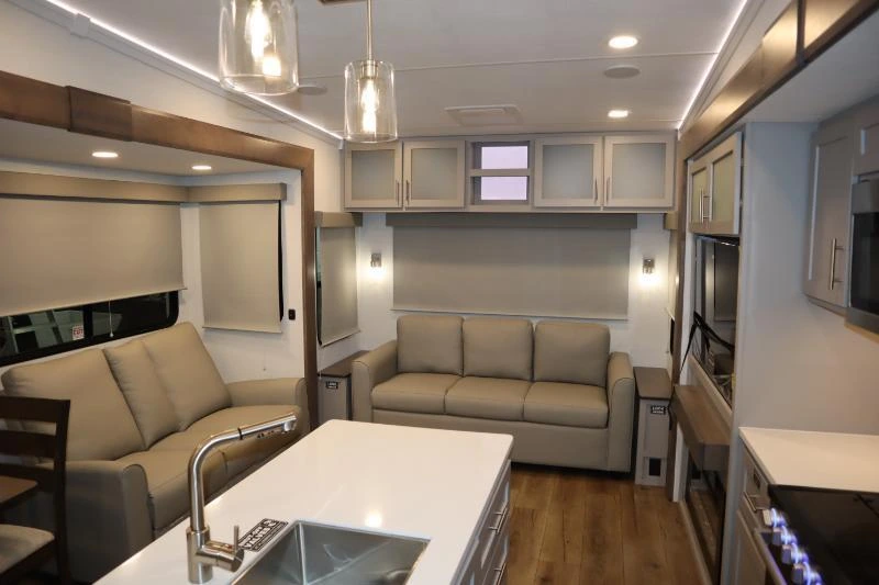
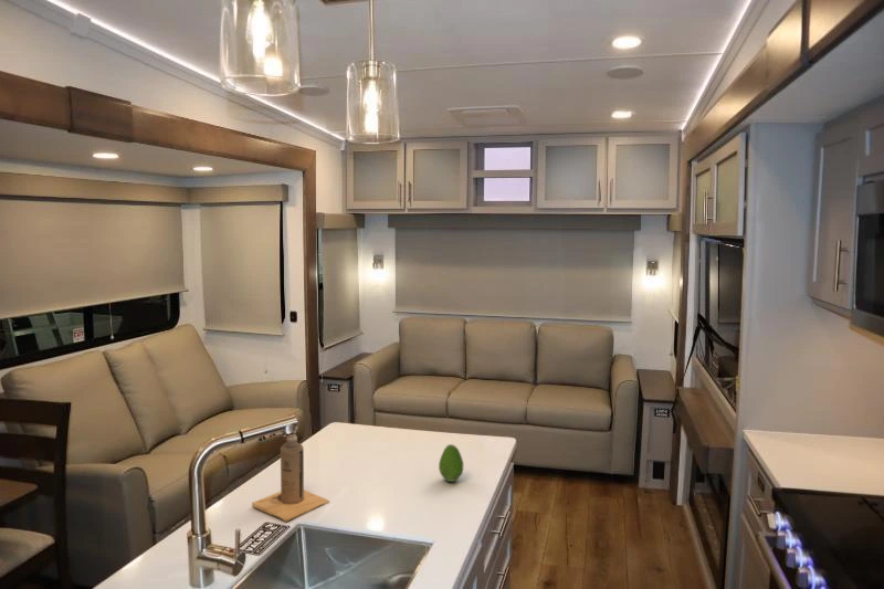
+ soap dispenser (290, 463)
+ fruit (451, 462)
